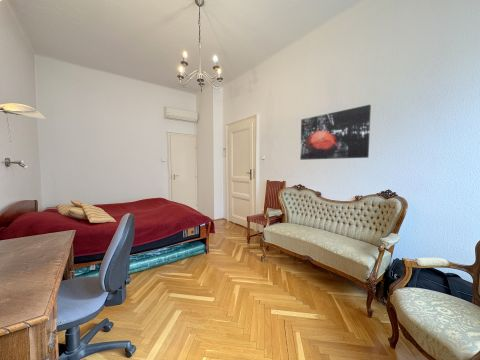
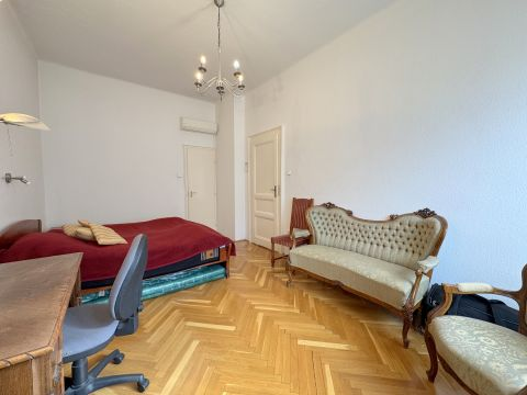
- wall art (330, 136)
